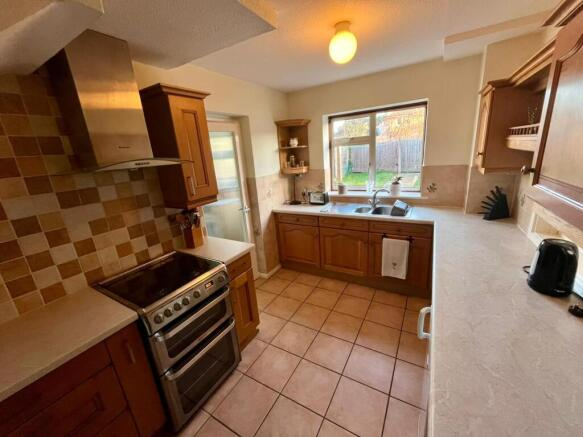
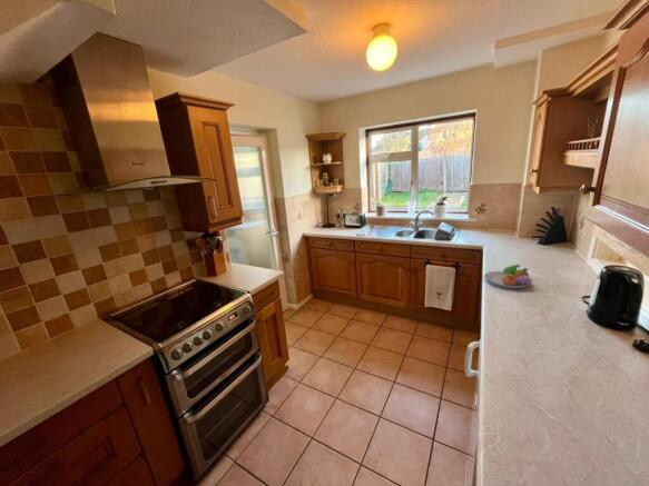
+ fruit bowl (509, 274)
